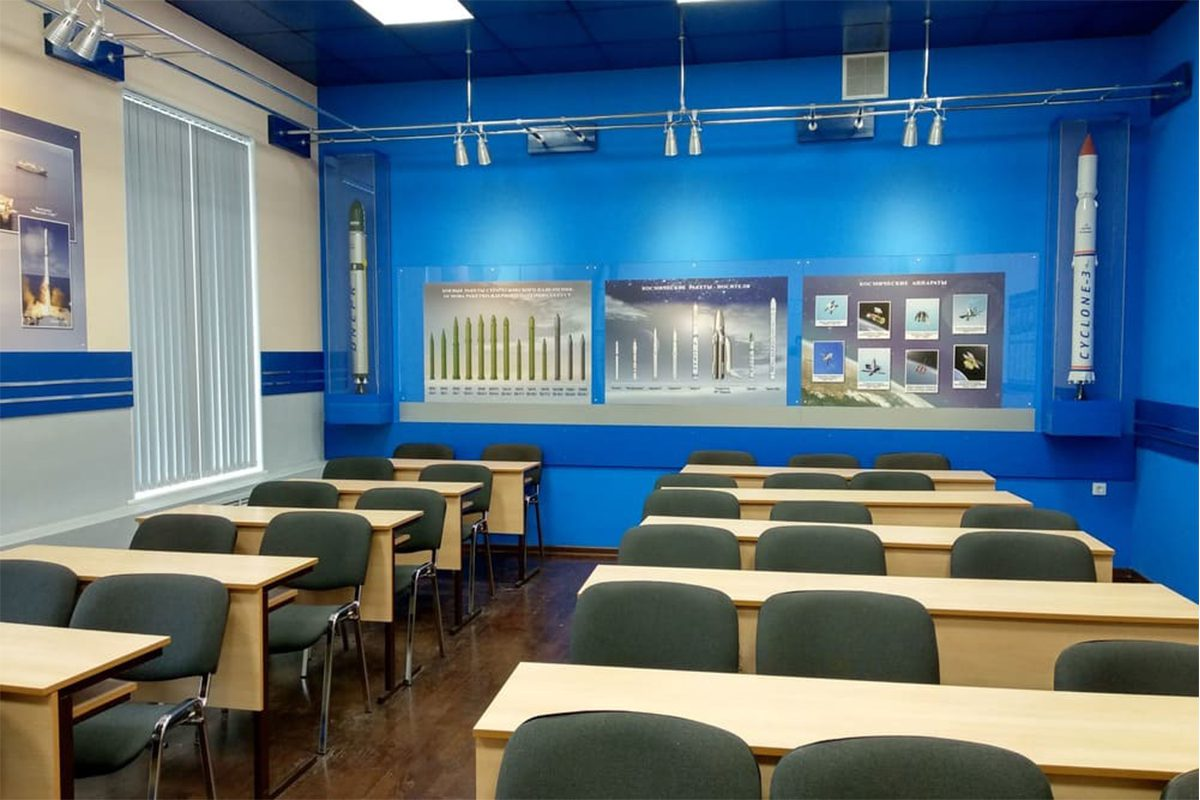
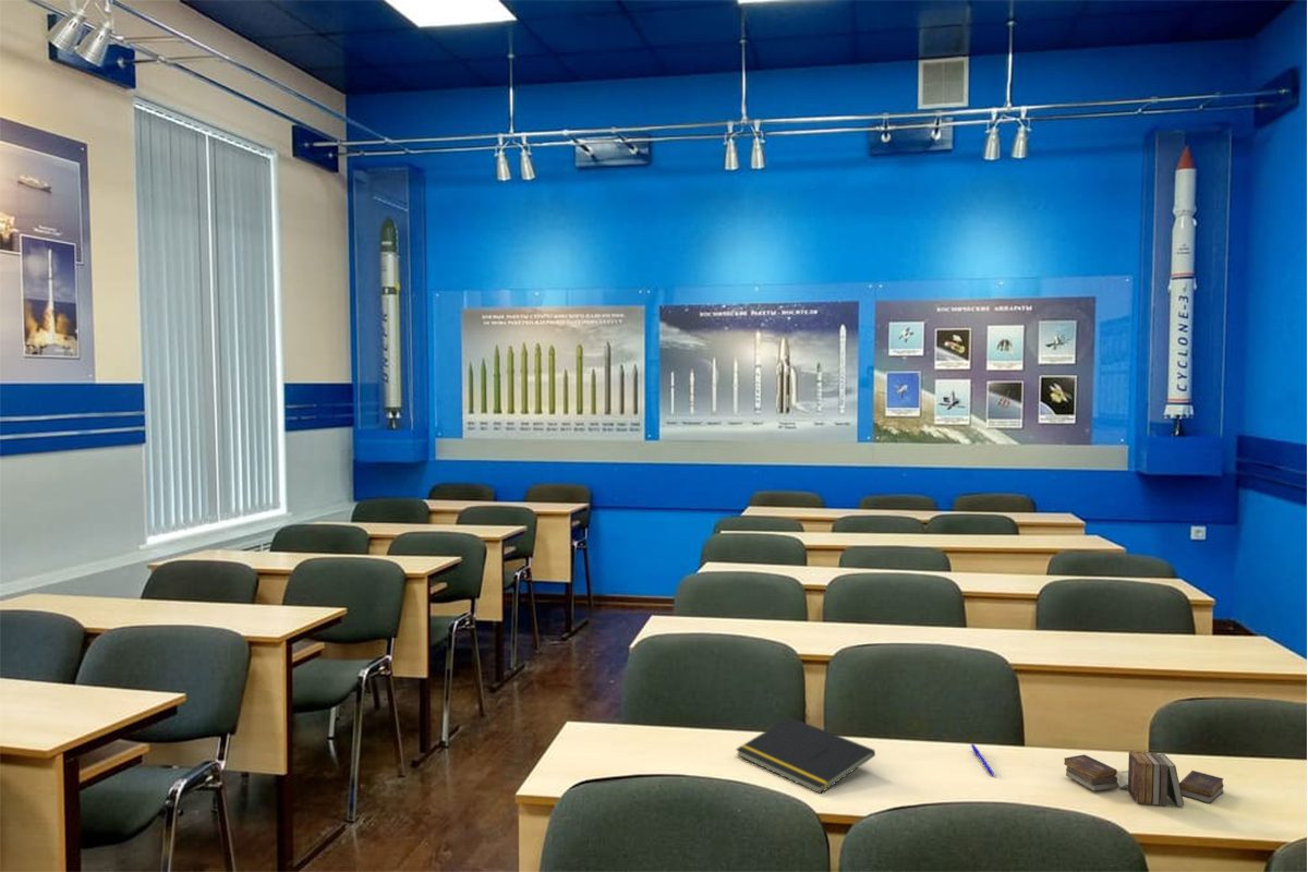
+ book (1148, 770)
+ pen (982, 760)
+ notepad (803, 752)
